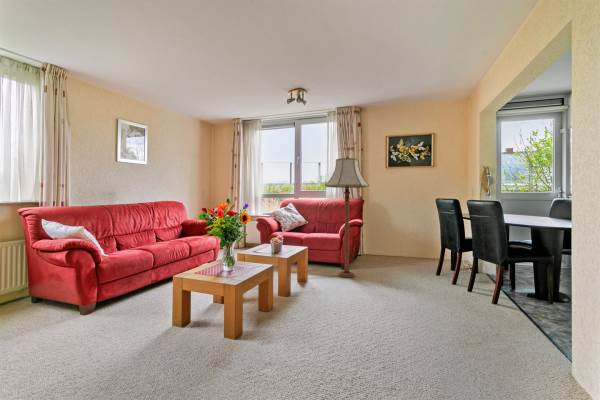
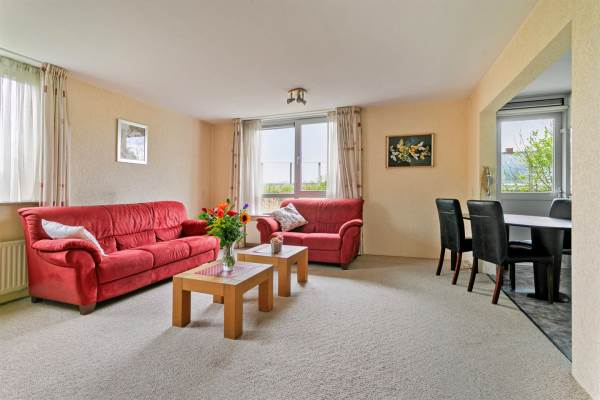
- floor lamp (346, 215)
